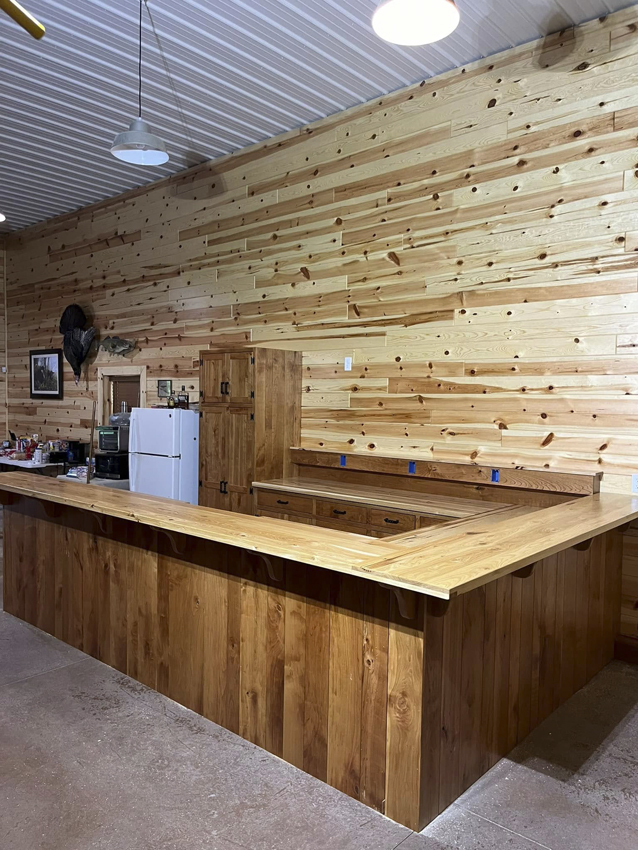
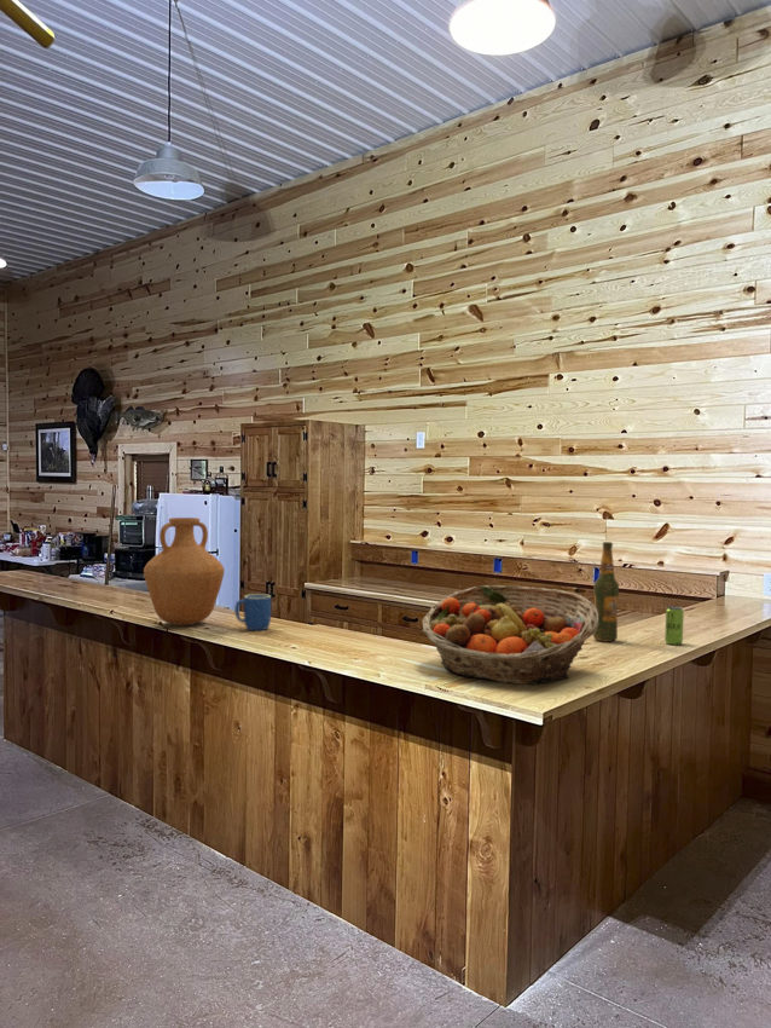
+ beer bottle (605, 590)
+ vase (184, 571)
+ beverage can (673, 624)
+ fruit basket (508, 631)
+ mug (254, 612)
